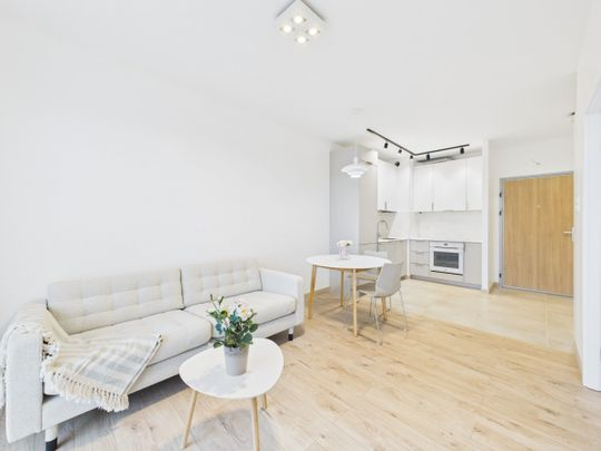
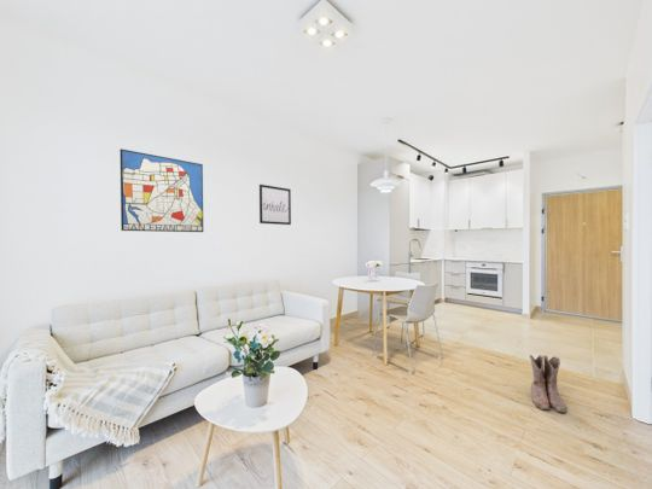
+ boots (547, 379)
+ wall art (275, 205)
+ wall art (165, 194)
